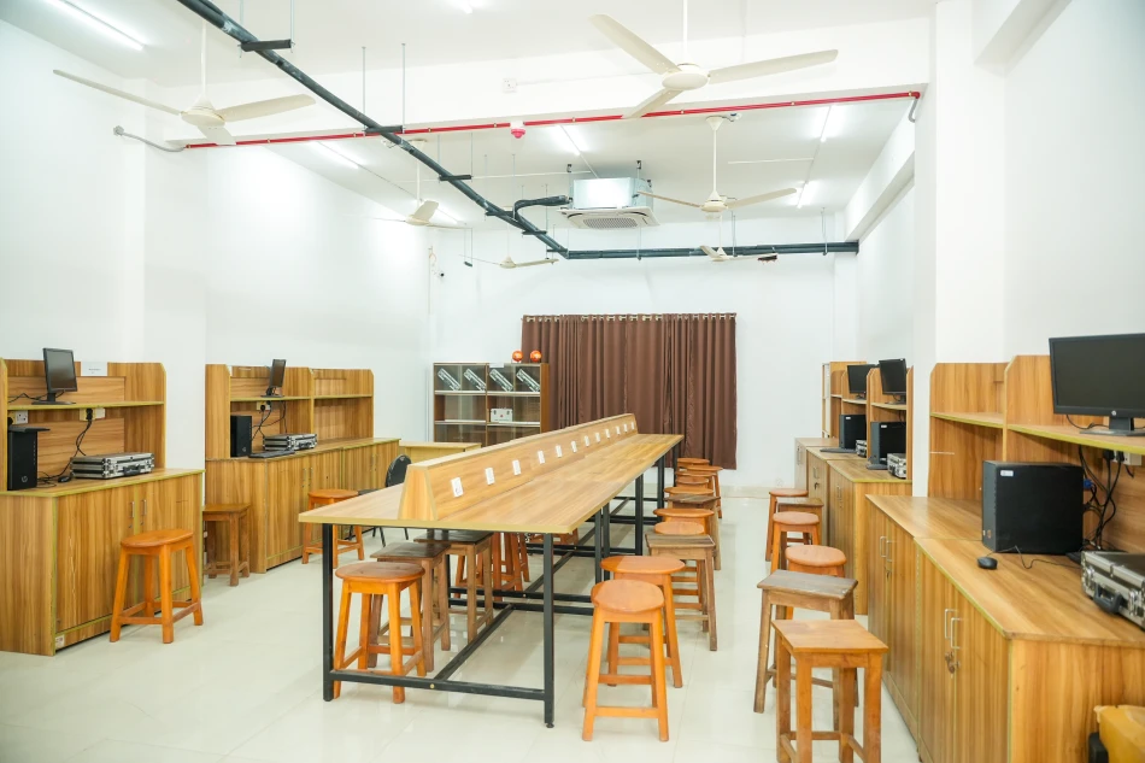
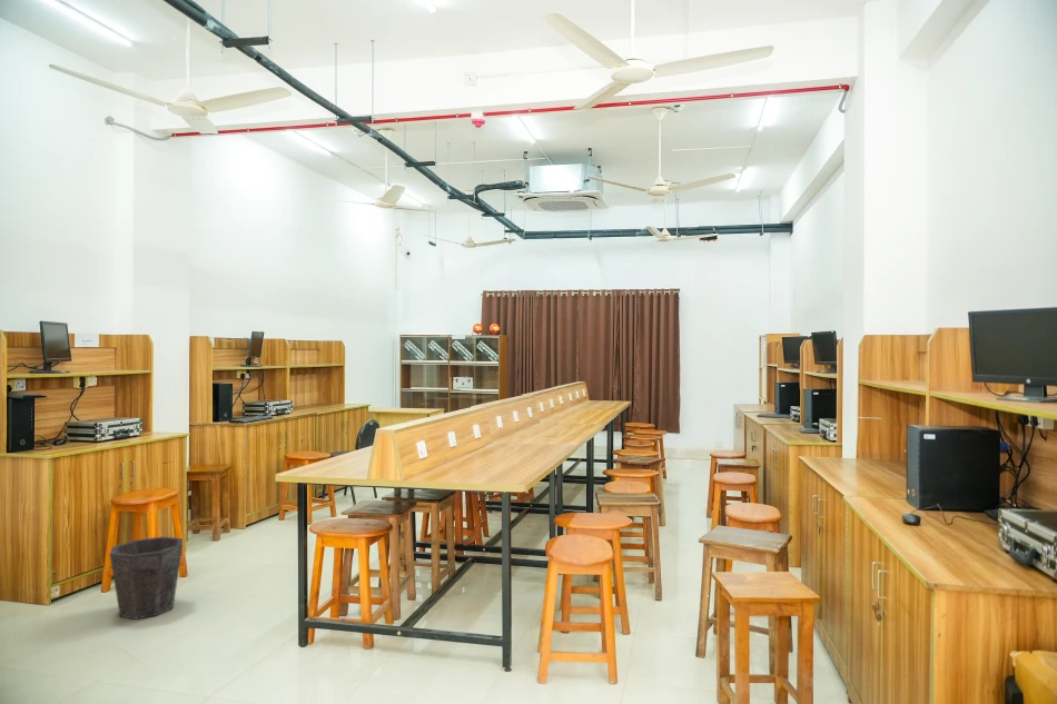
+ waste bin (147, 577)
